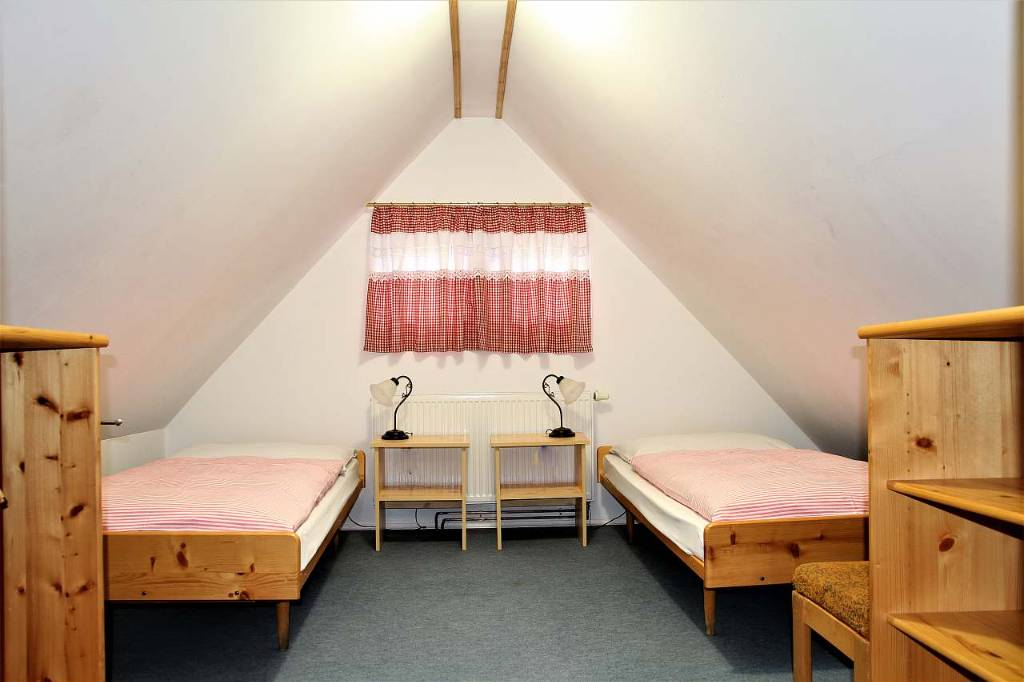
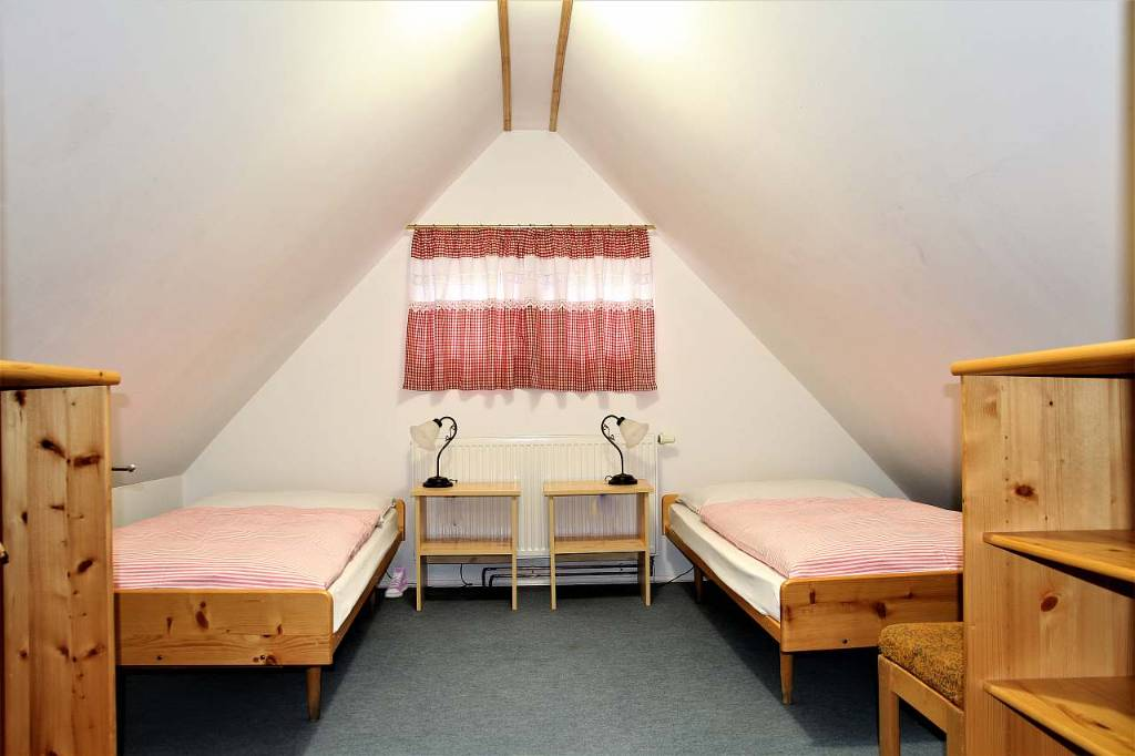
+ sneaker (396, 580)
